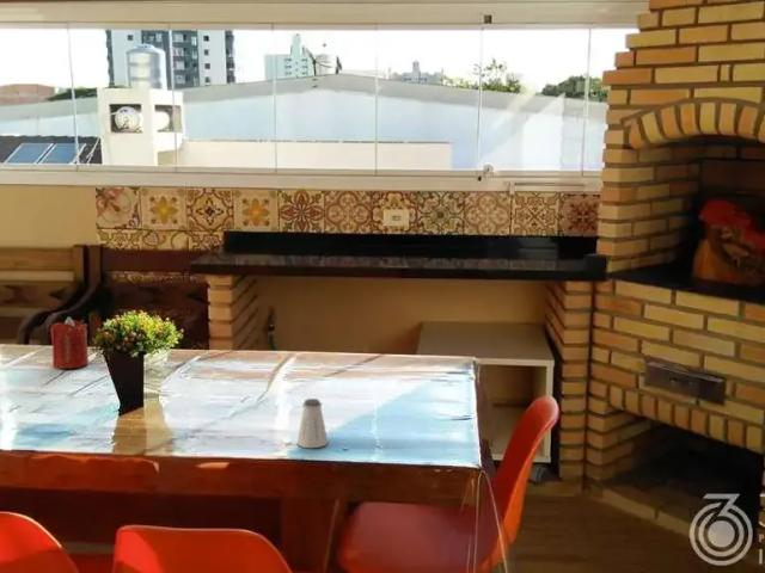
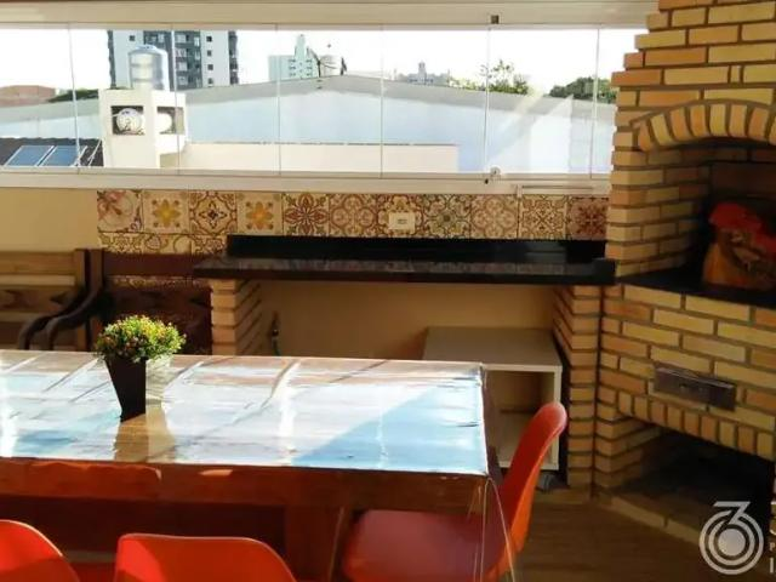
- candle (69, 340)
- saltshaker (312, 421)
